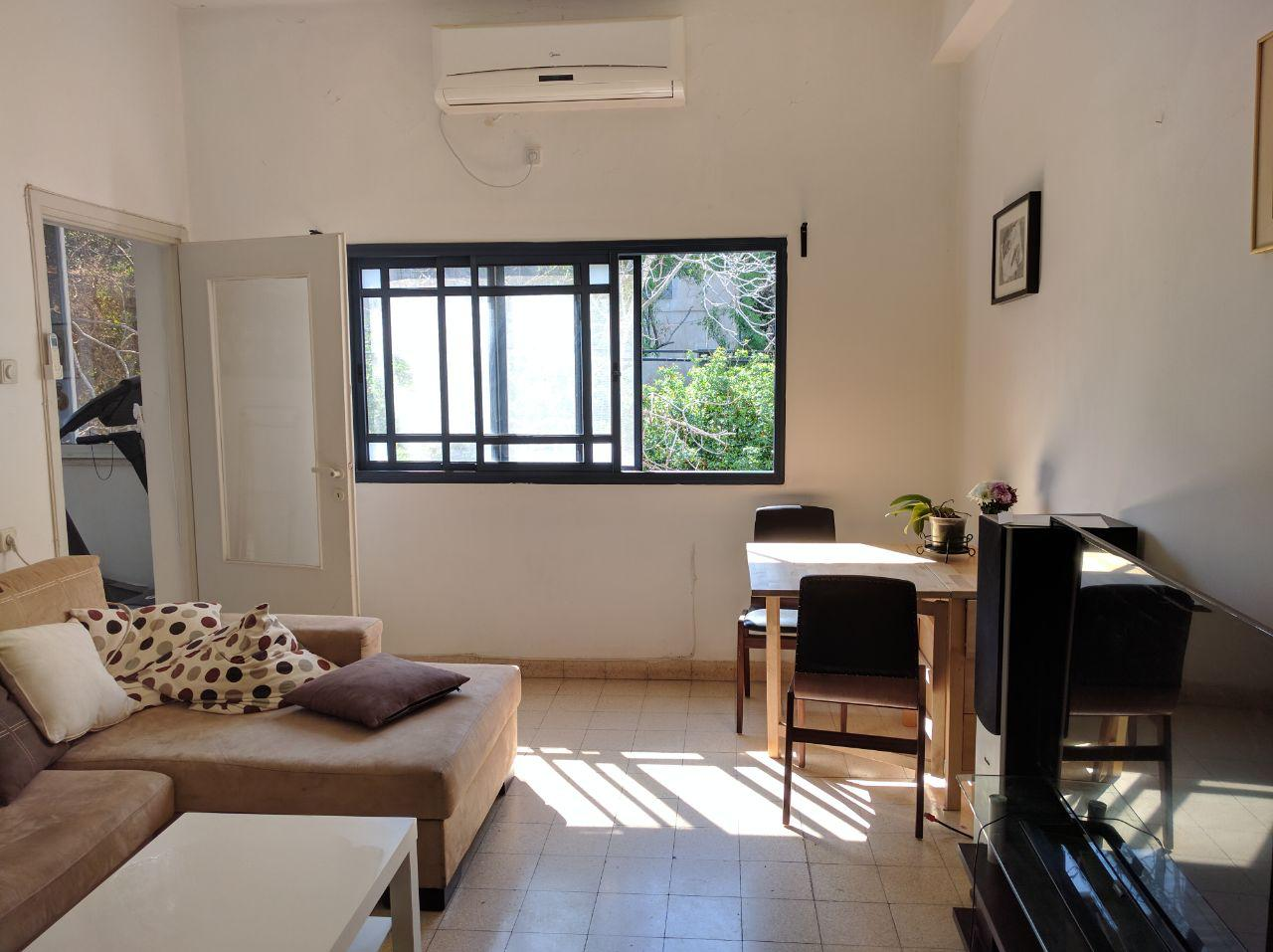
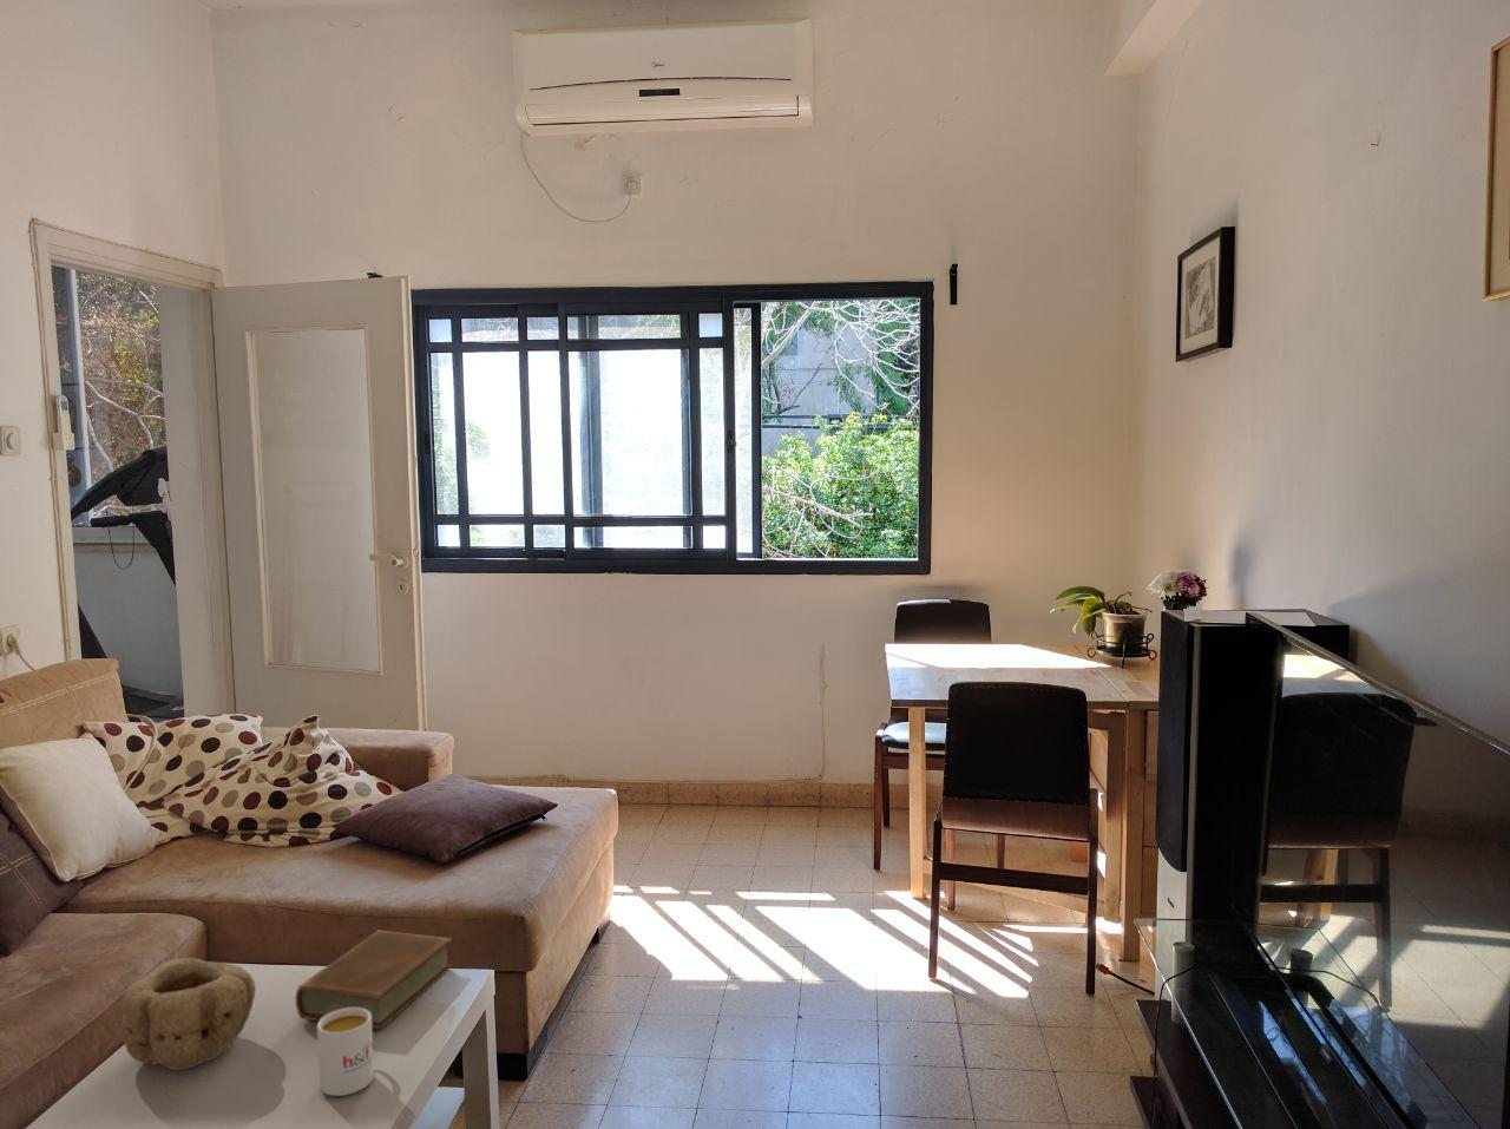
+ book (376, 976)
+ bowl (190, 1012)
+ mug (350, 1045)
